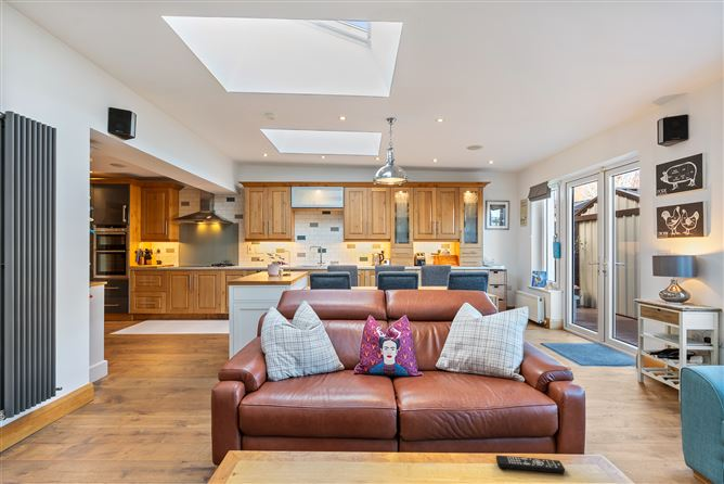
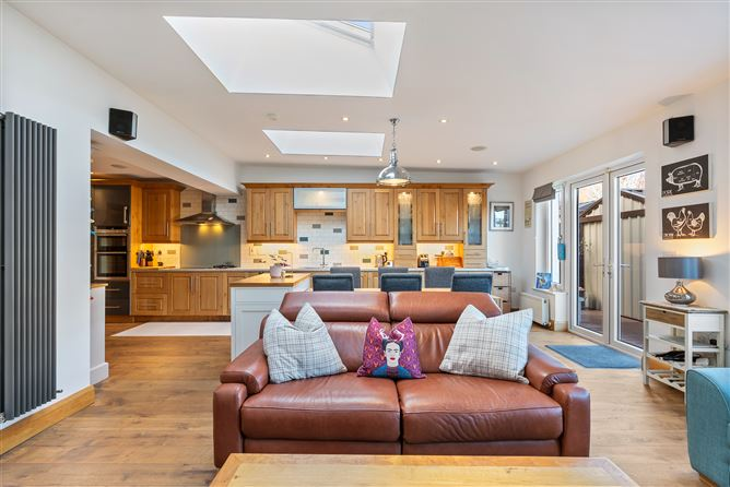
- remote control (529, 463)
